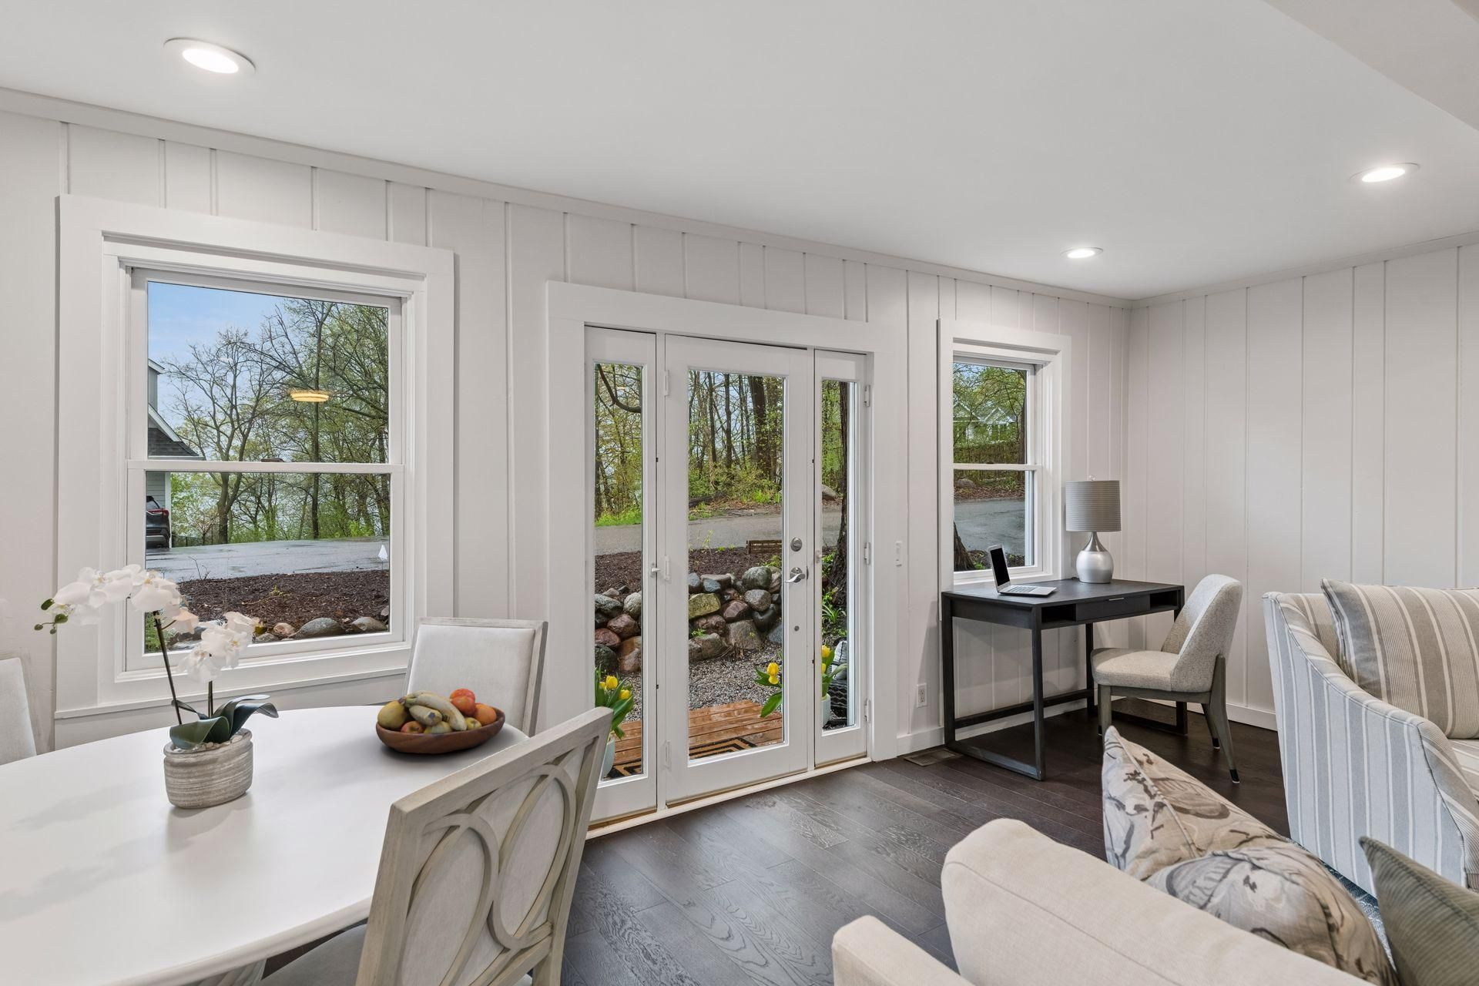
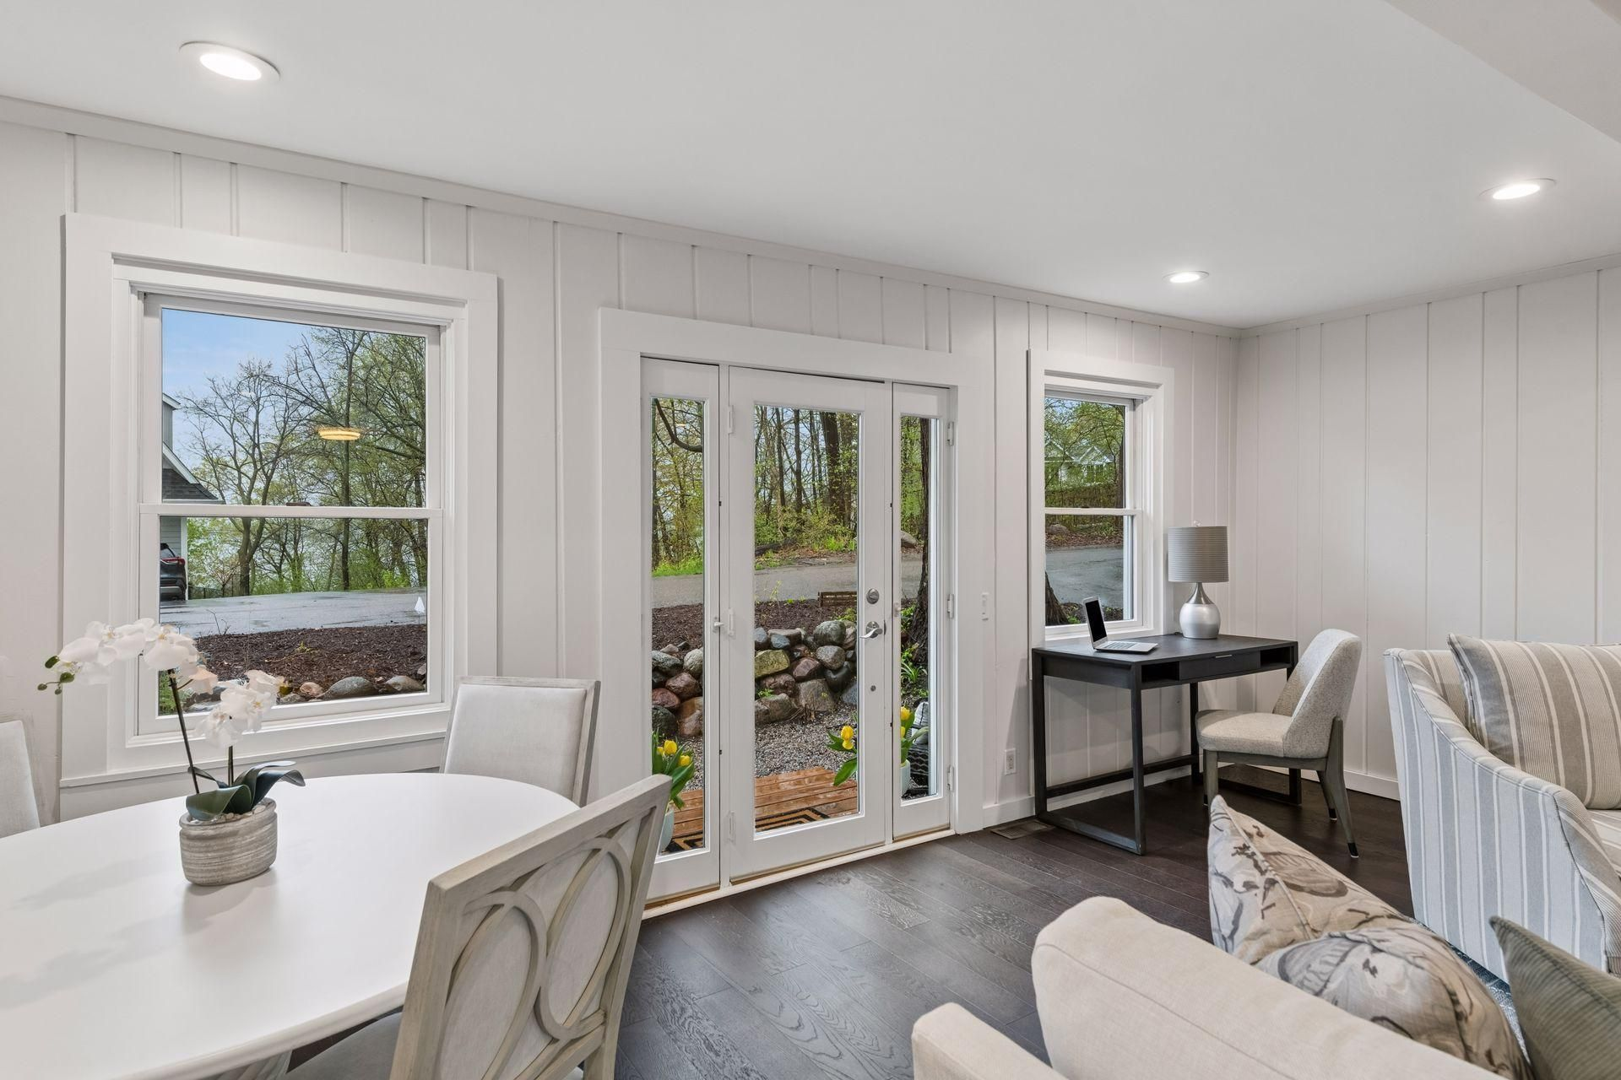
- fruit bowl (442, 713)
